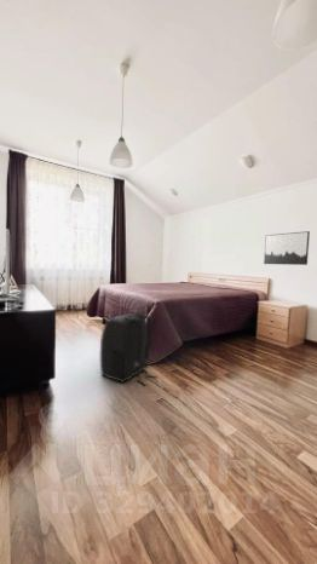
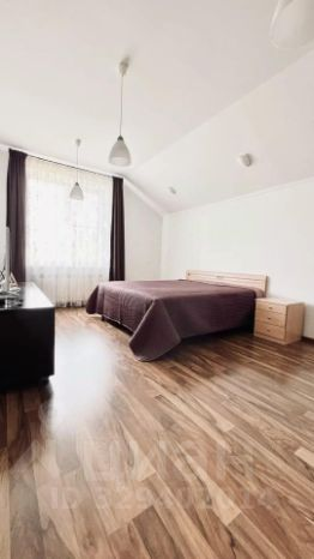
- wall art (284, 248)
- backpack (129, 344)
